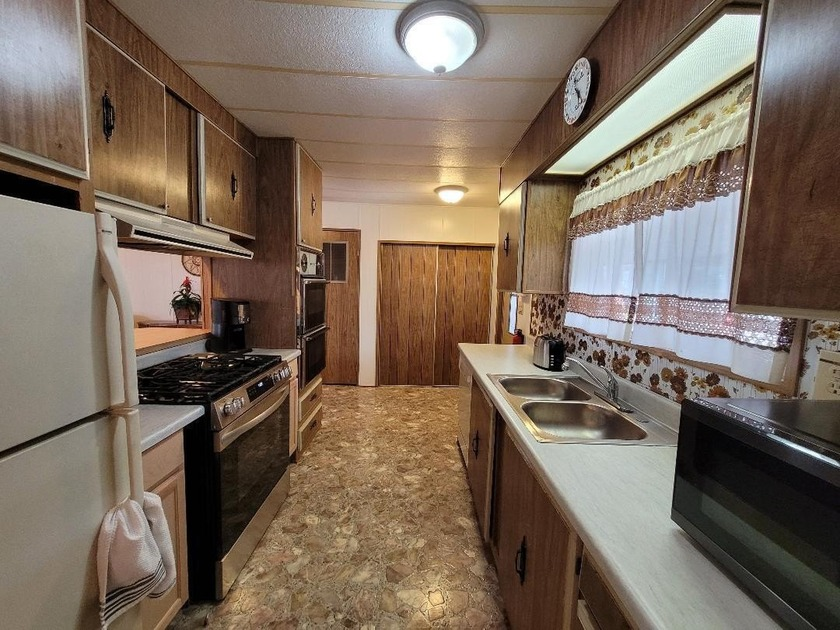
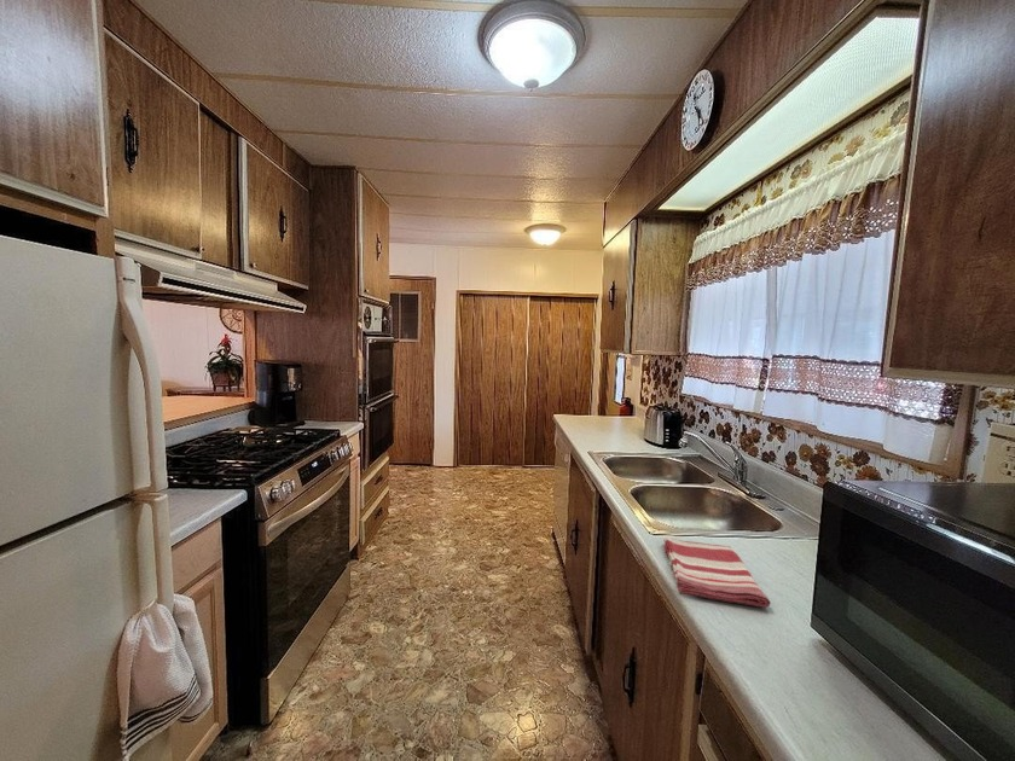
+ dish towel (708, 565)
